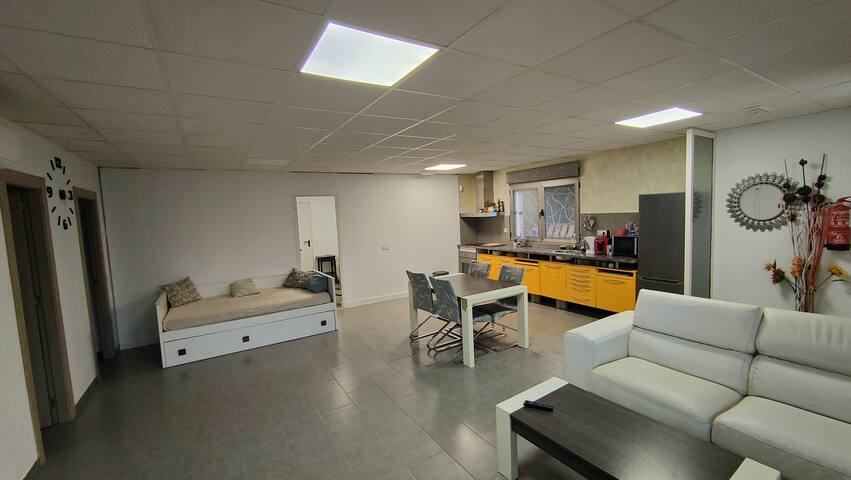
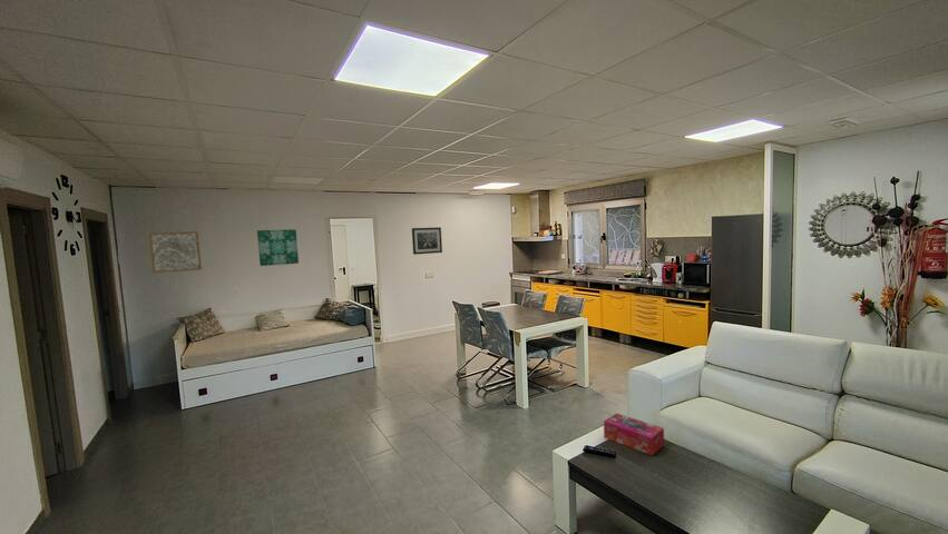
+ tissue box (633, 433)
+ wall art (277, 247)
+ wall art (427, 240)
+ wall art (176, 251)
